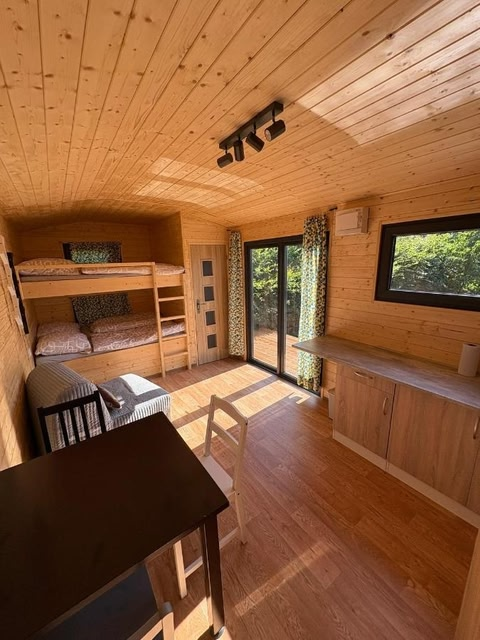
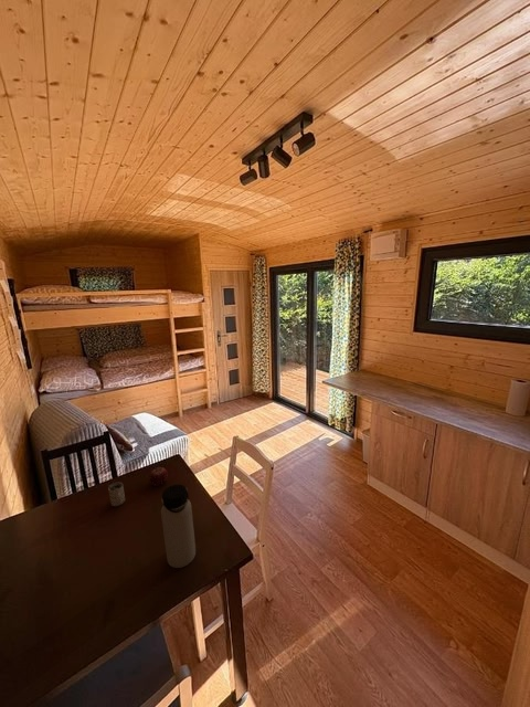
+ water bottle (178, 524)
+ fruit (158, 474)
+ mug (116, 492)
